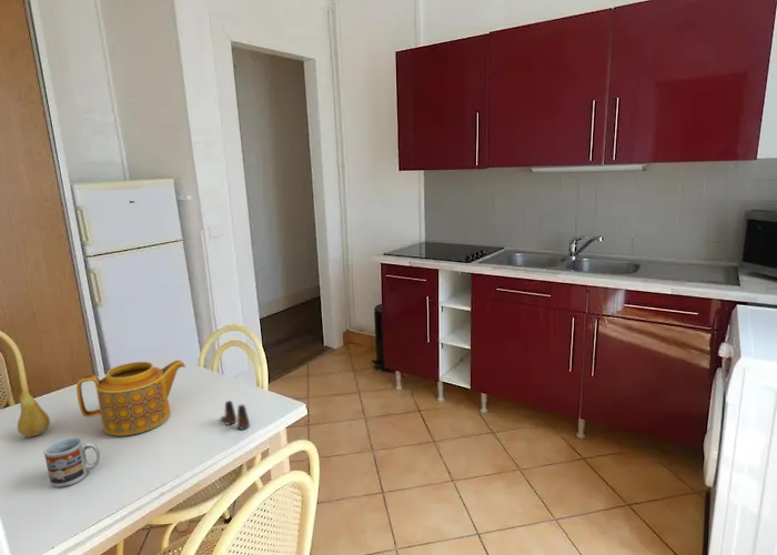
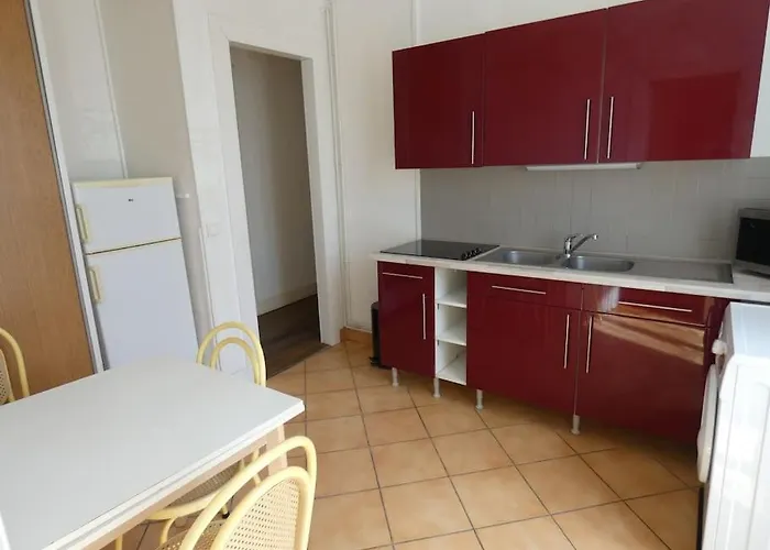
- cup (73, 460)
- salt shaker (233, 413)
- fruit (31, 413)
- teapot (135, 394)
